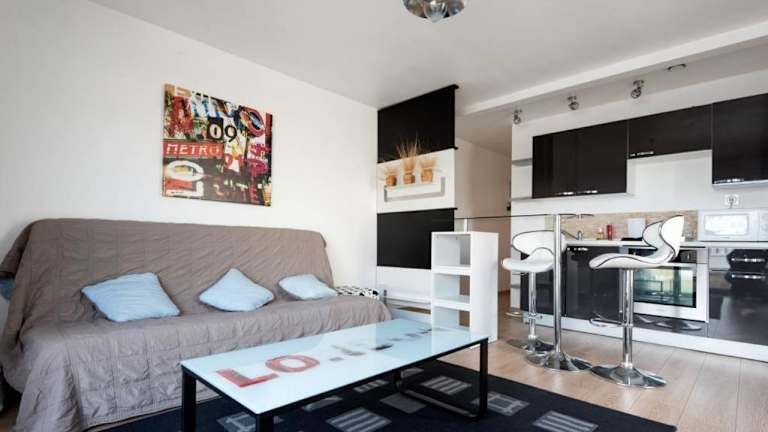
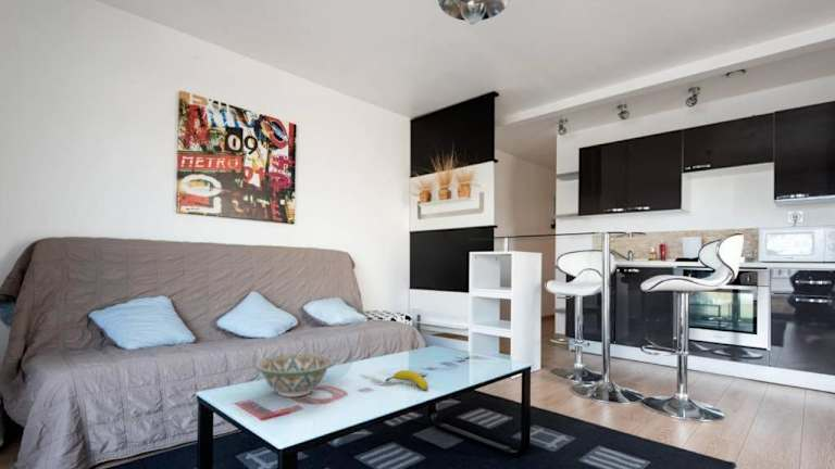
+ fruit (410, 378)
+ decorative bowl (295, 376)
